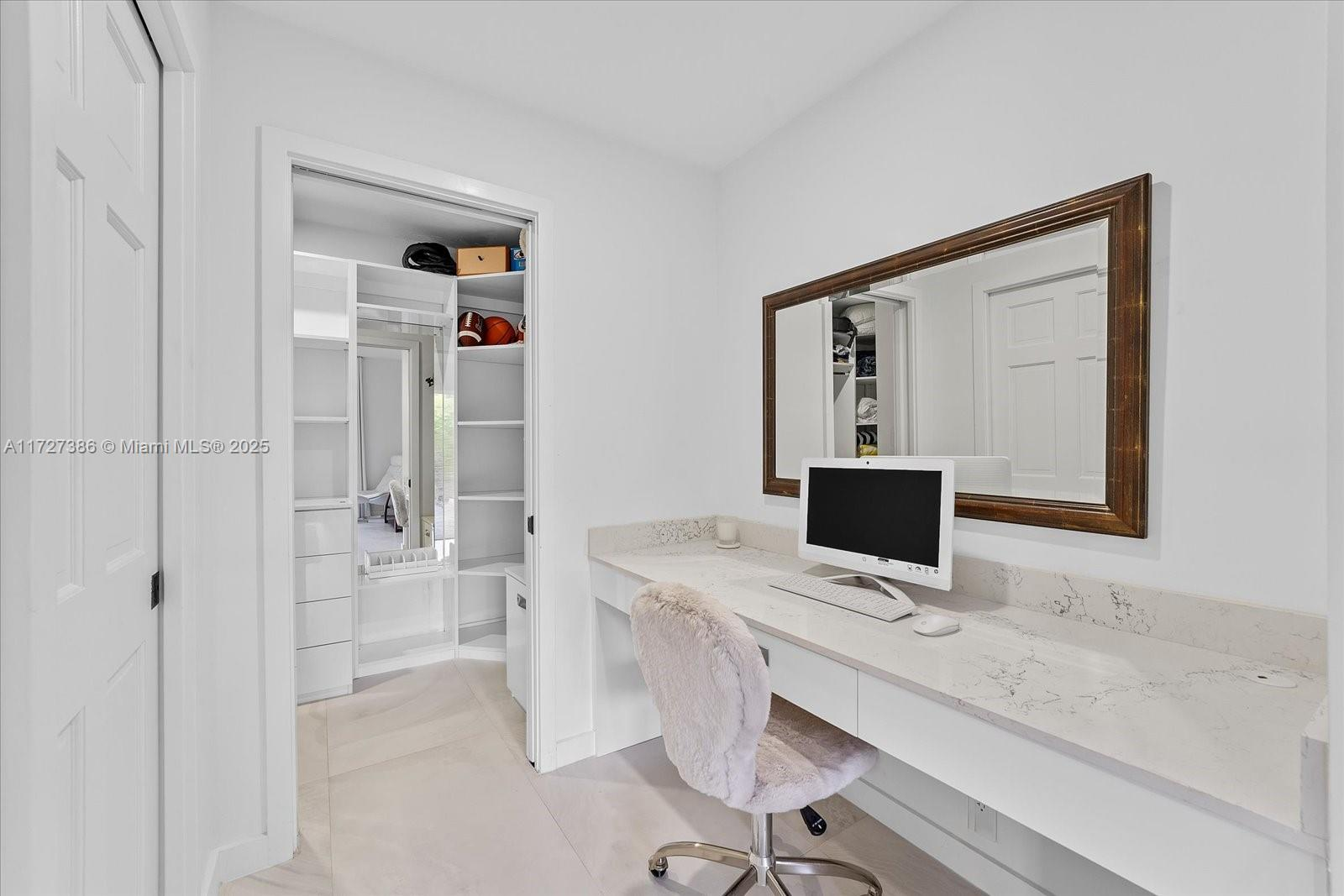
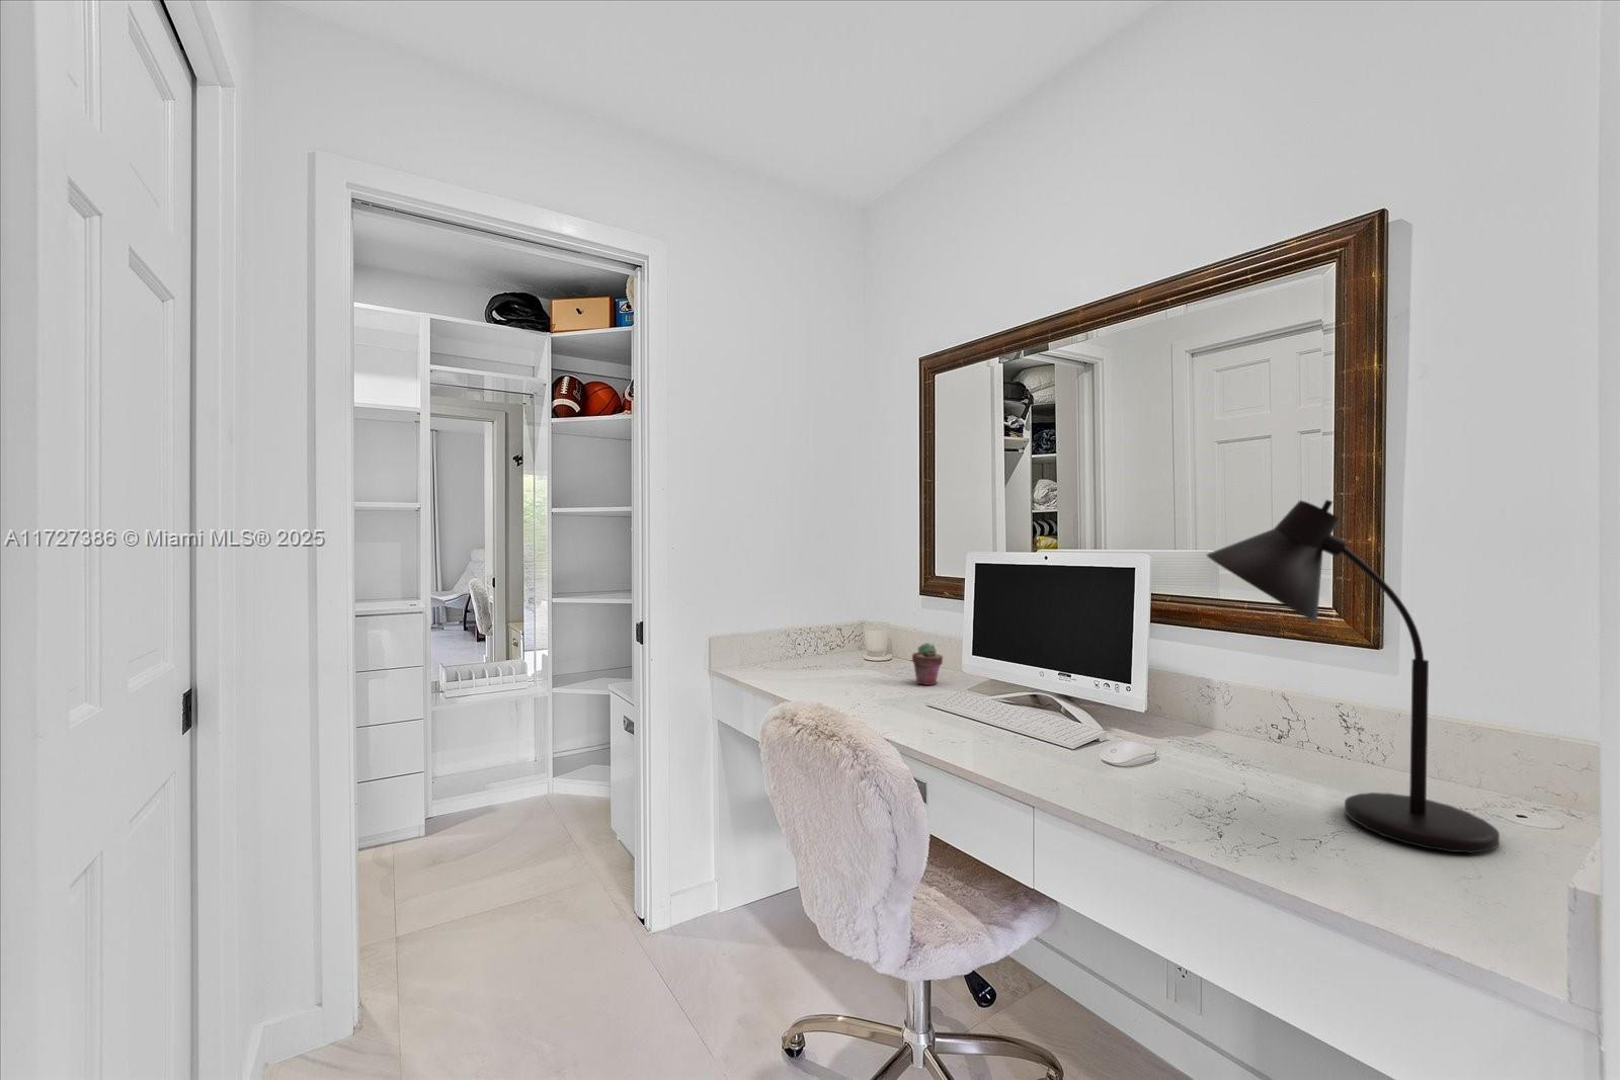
+ desk lamp (1316, 622)
+ potted succulent (927, 662)
